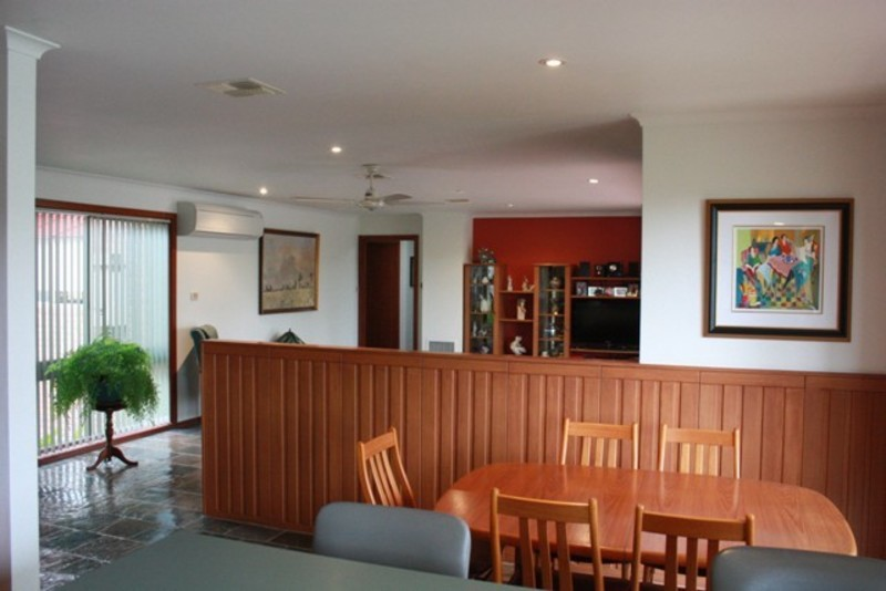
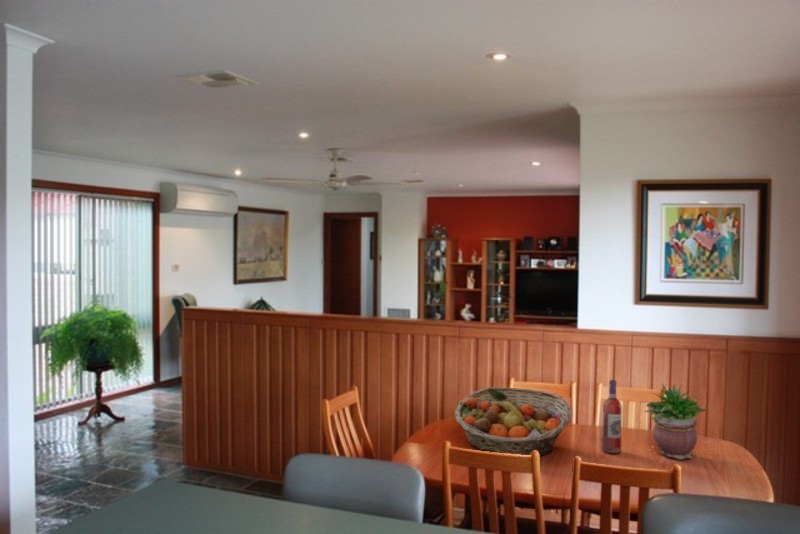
+ fruit basket (511, 420)
+ potted plant (675, 420)
+ wine bottle (612, 415)
